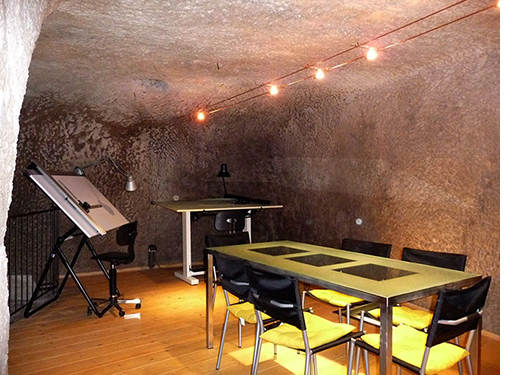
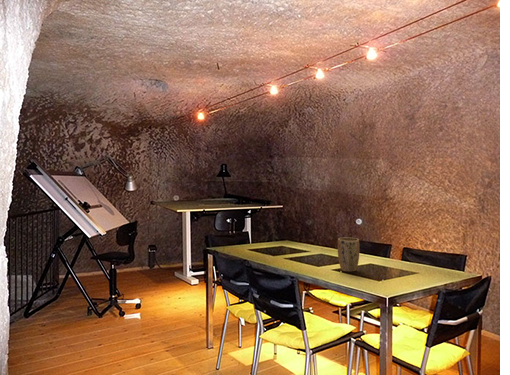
+ plant pot (348, 254)
